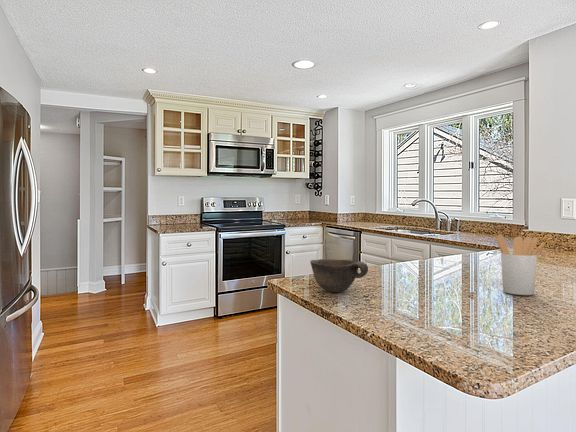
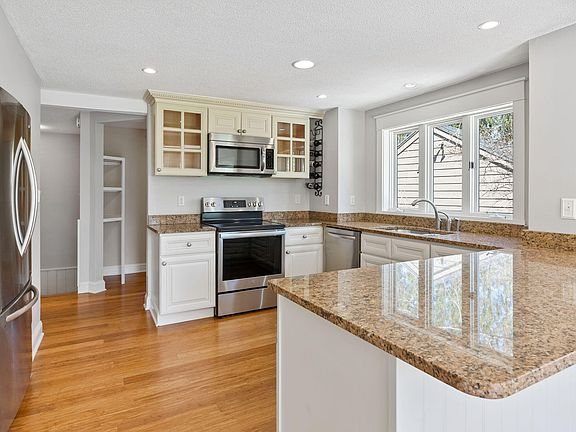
- utensil holder (520, 262)
- bowl (339, 275)
